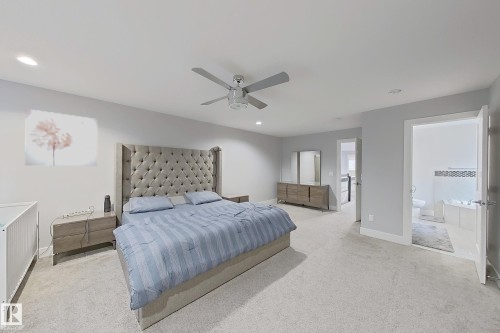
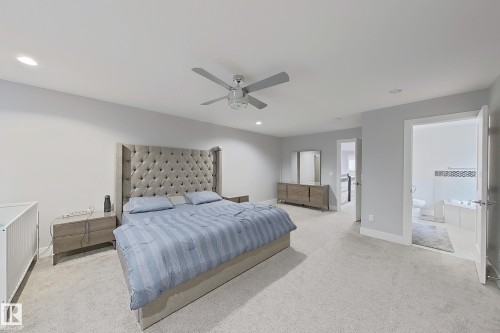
- wall art (64, 140)
